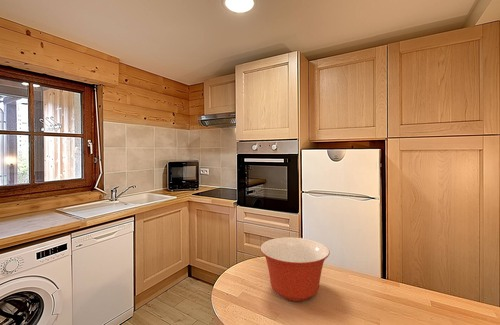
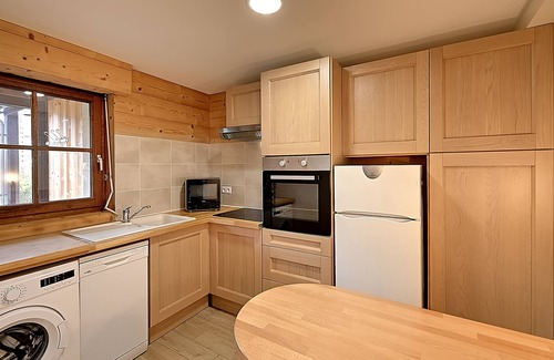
- mixing bowl (294, 269)
